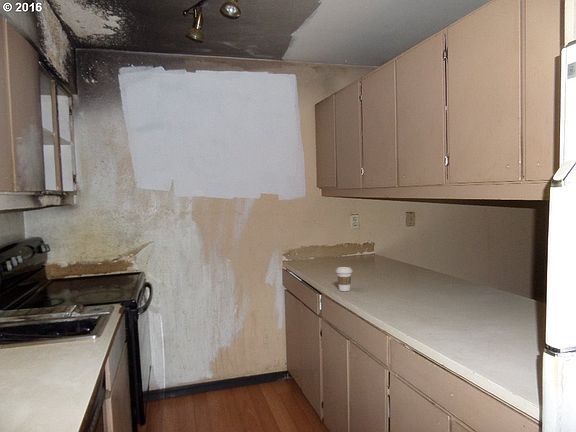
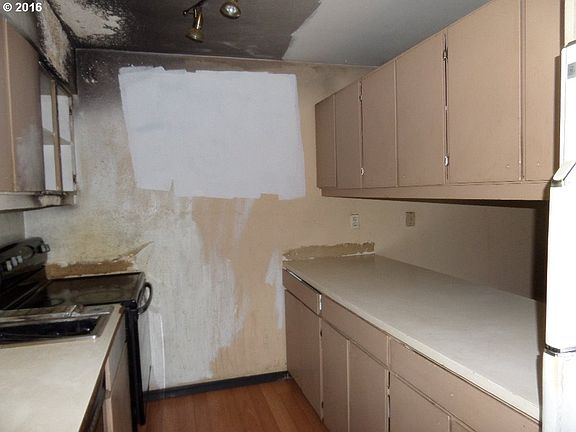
- coffee cup (344, 278)
